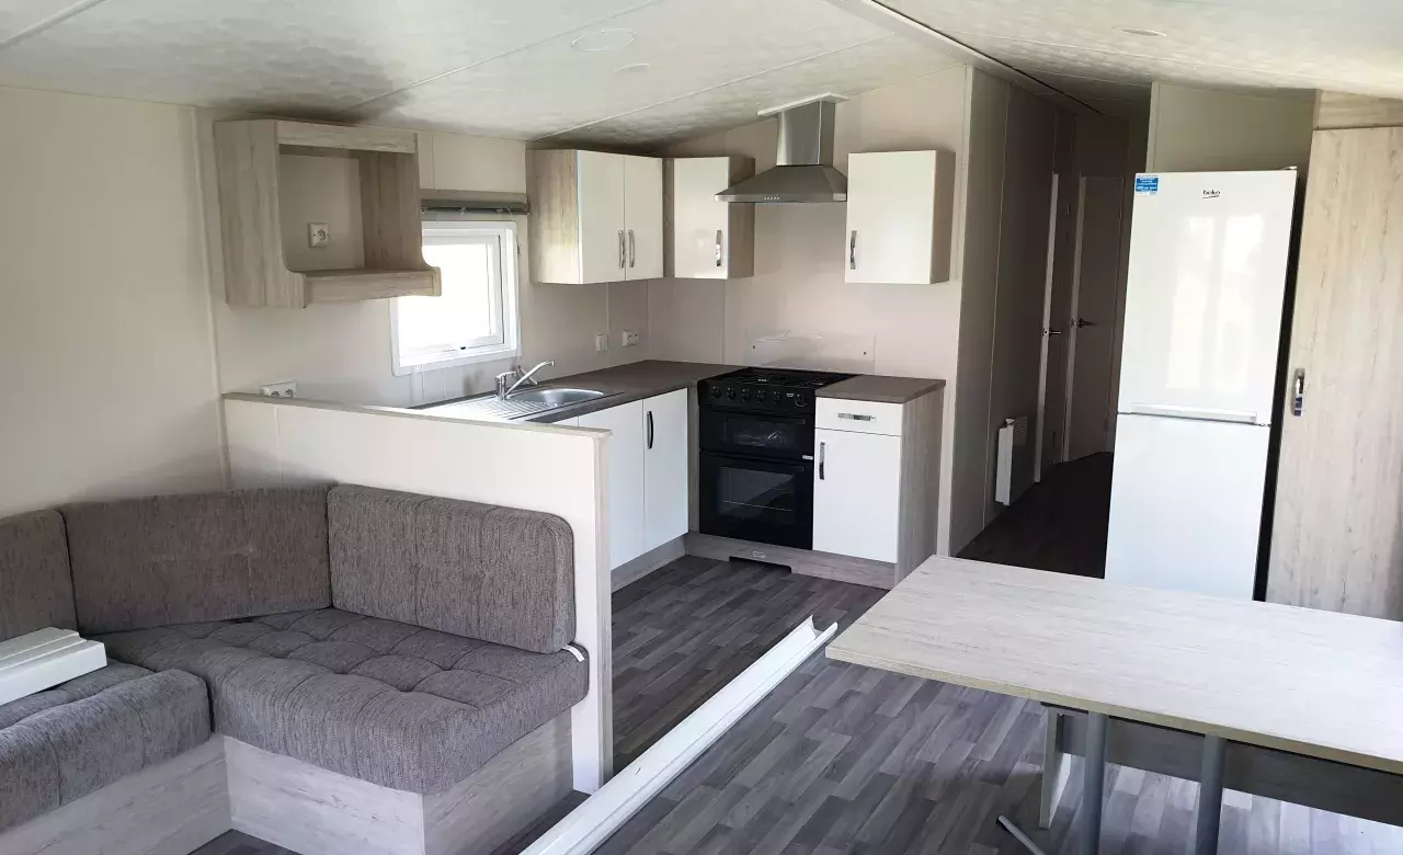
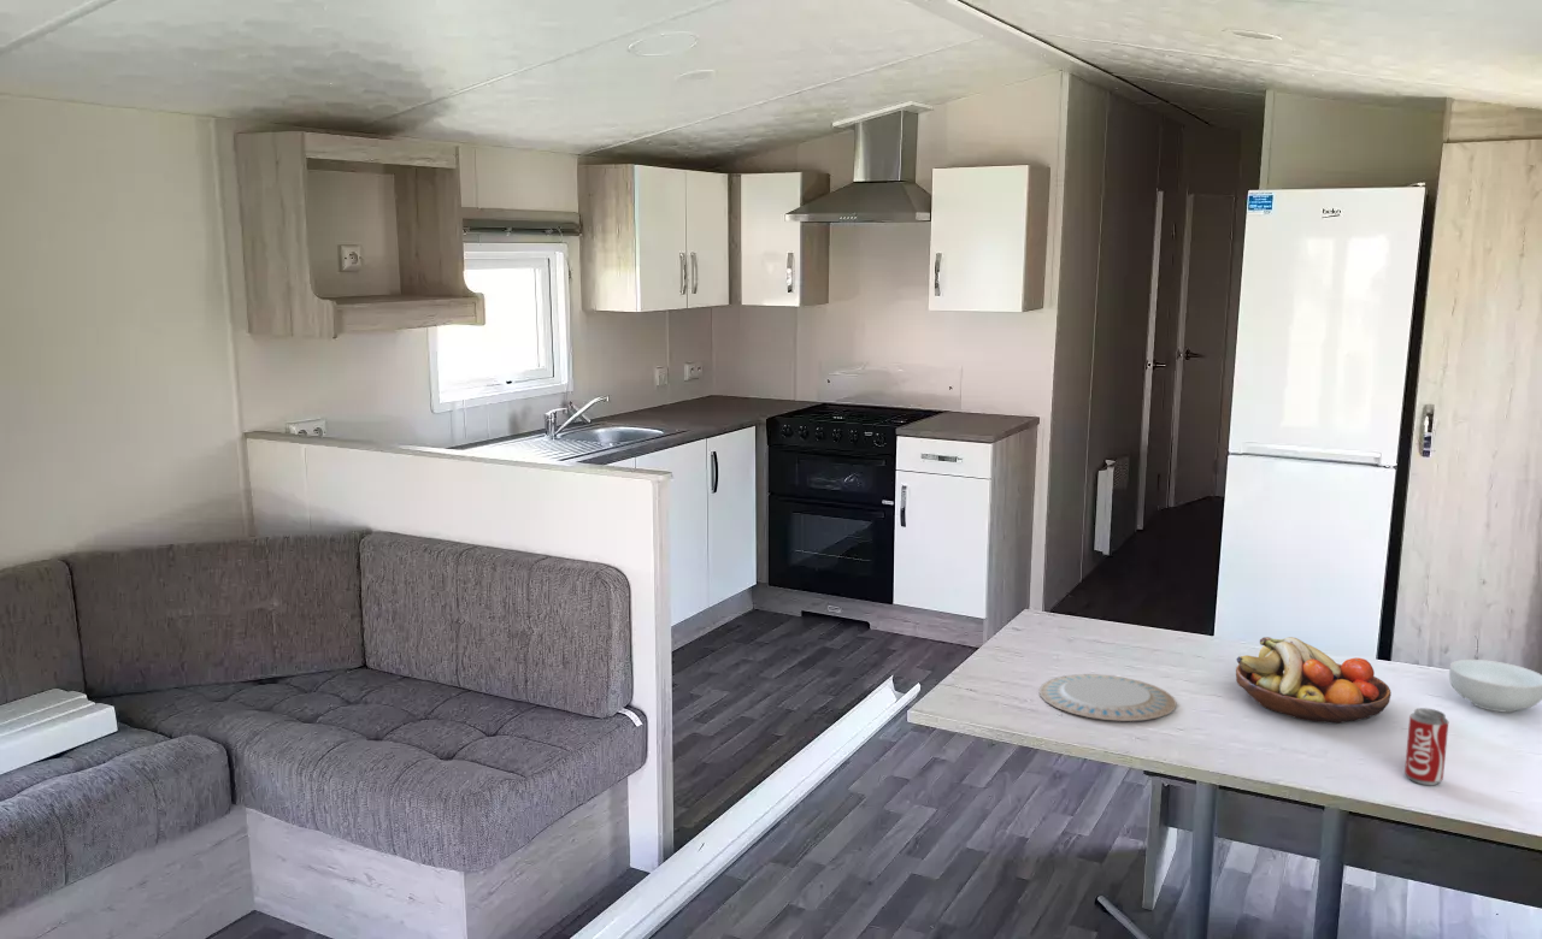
+ chinaware (1106, 693)
+ fruit bowl (1311, 673)
+ beverage can (1426, 745)
+ cereal bowl (1495, 689)
